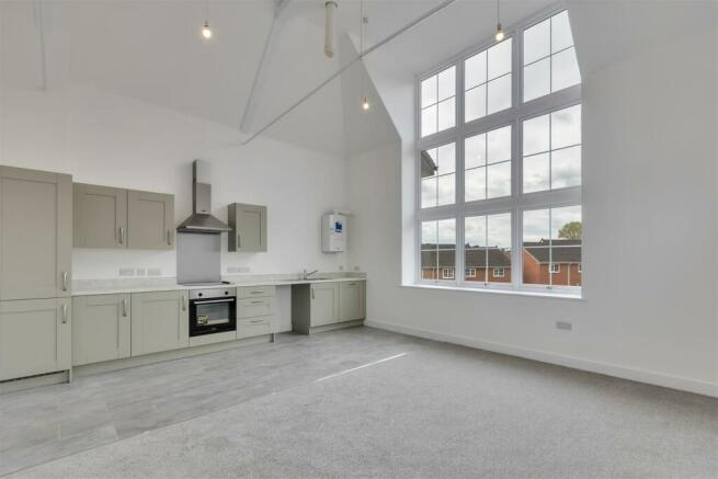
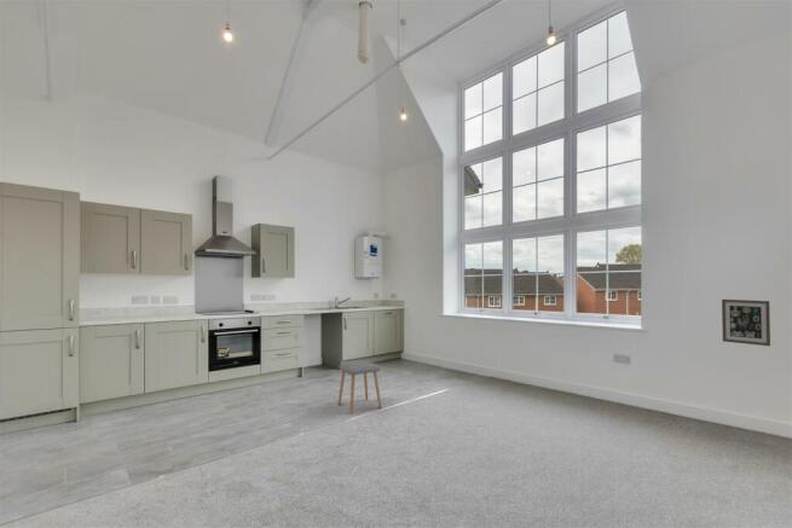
+ stool (364, 383)
+ wall art (745, 321)
